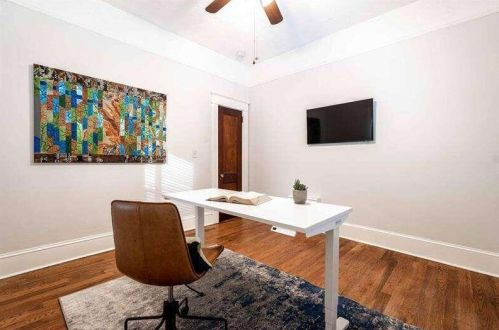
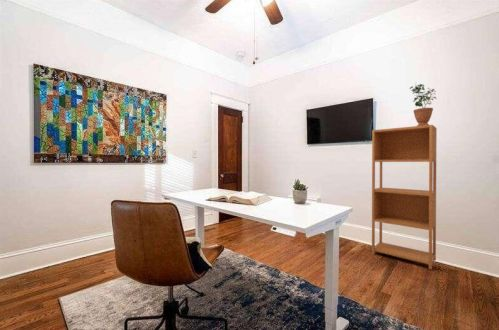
+ bookcase (403, 193)
+ potted plant (422, 104)
